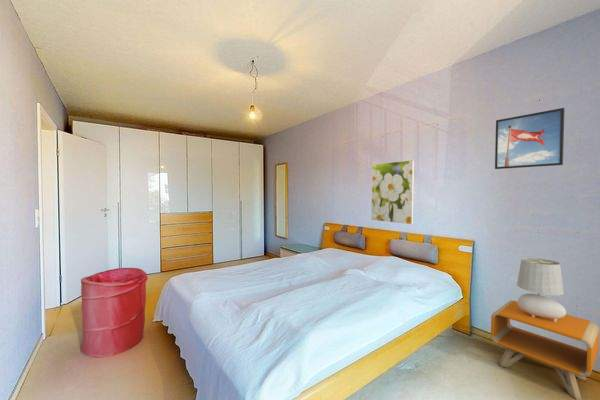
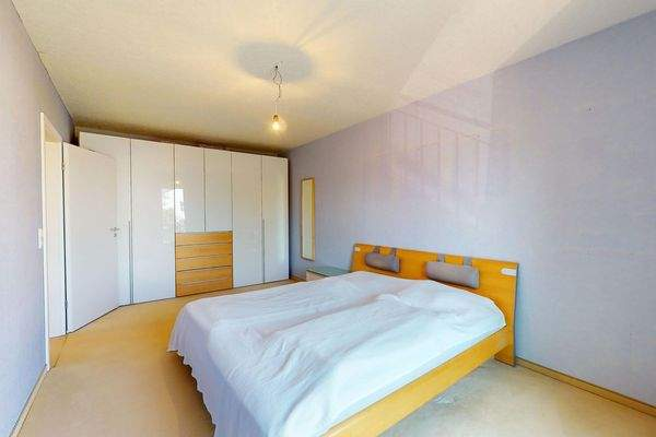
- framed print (391, 192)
- table lamp (540, 288)
- laundry hamper (116, 307)
- nightstand (542, 344)
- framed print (526, 140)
